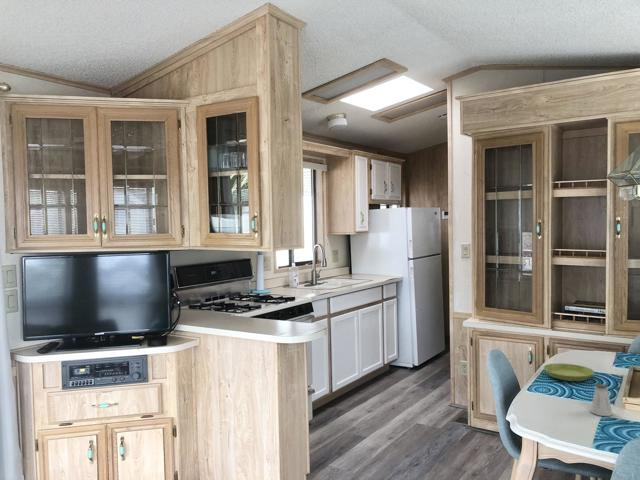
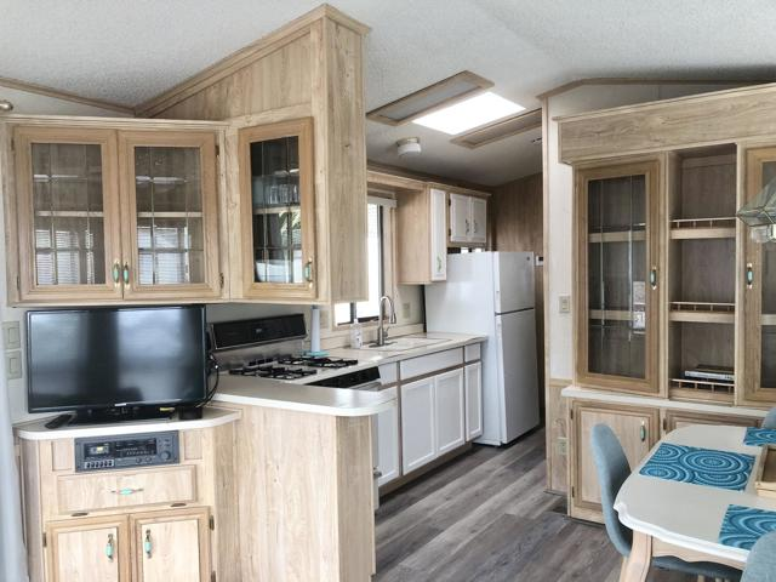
- saucer (568, 372)
- saltshaker (601, 398)
